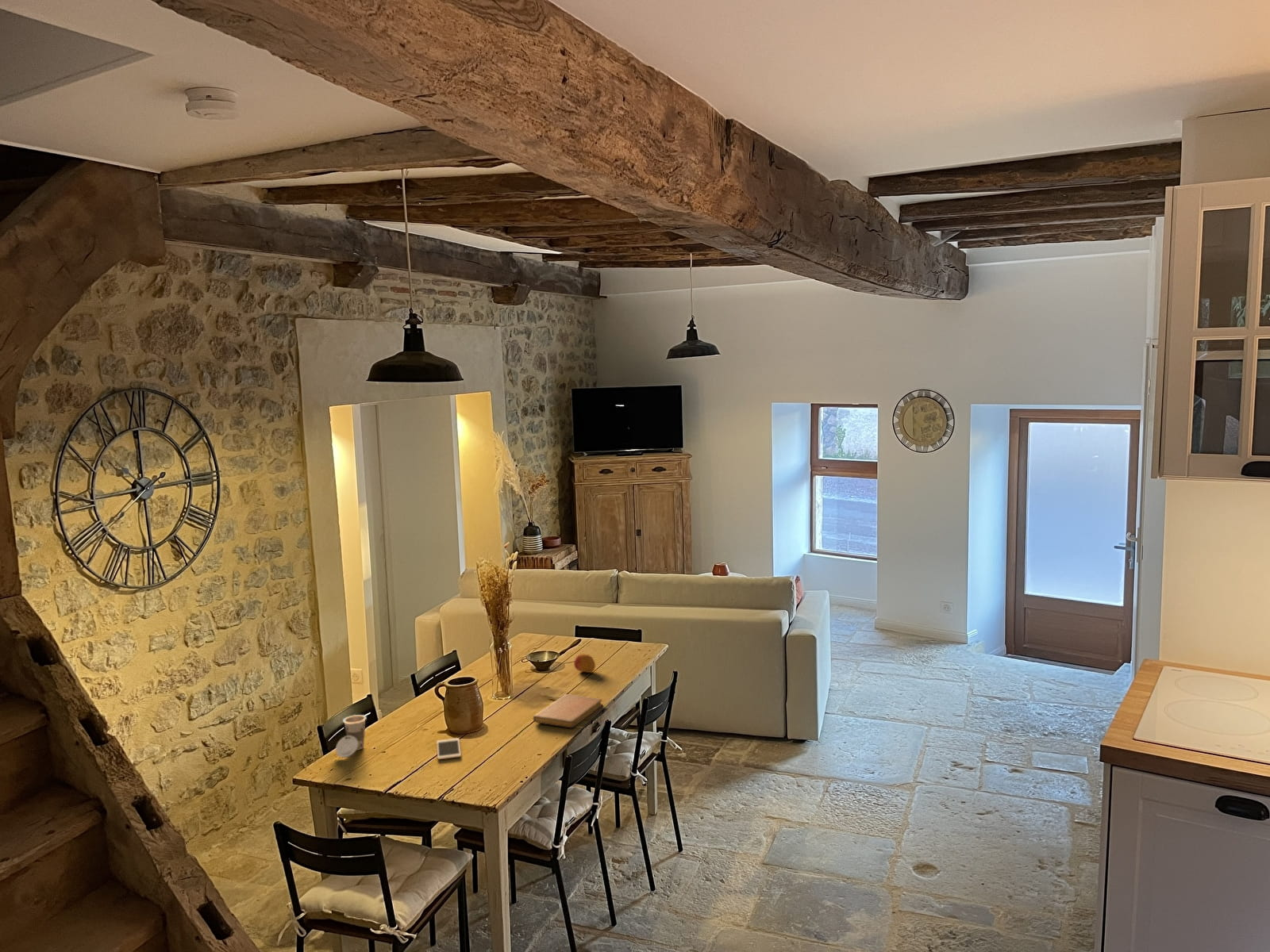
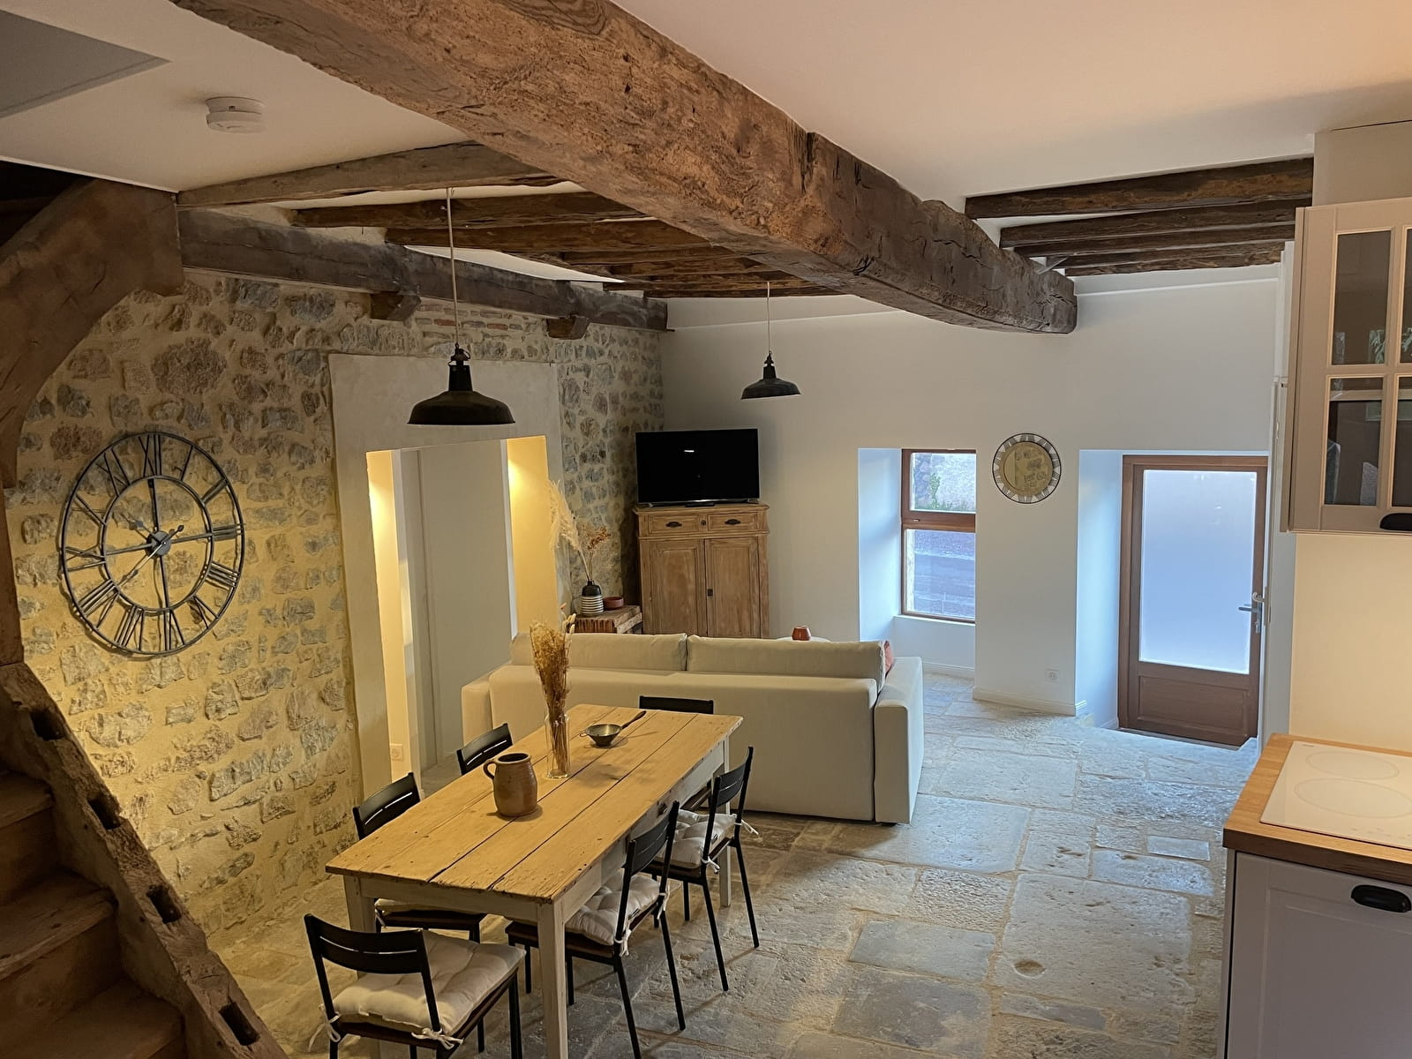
- cup (352, 736)
- notebook (568, 710)
- cell phone (448, 748)
- fruit (585, 662)
